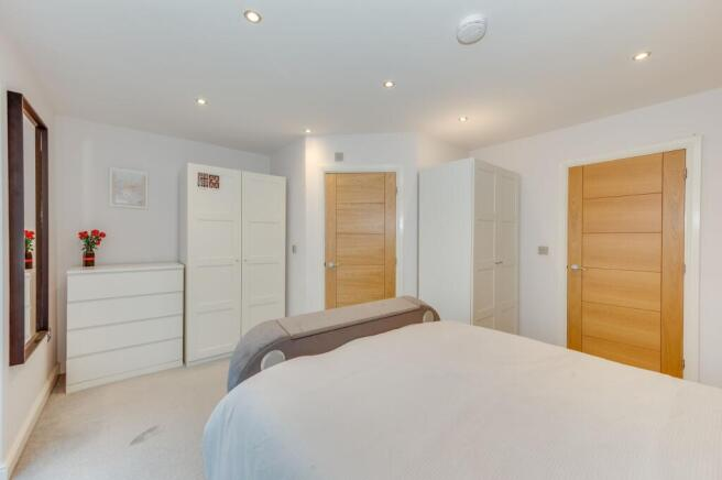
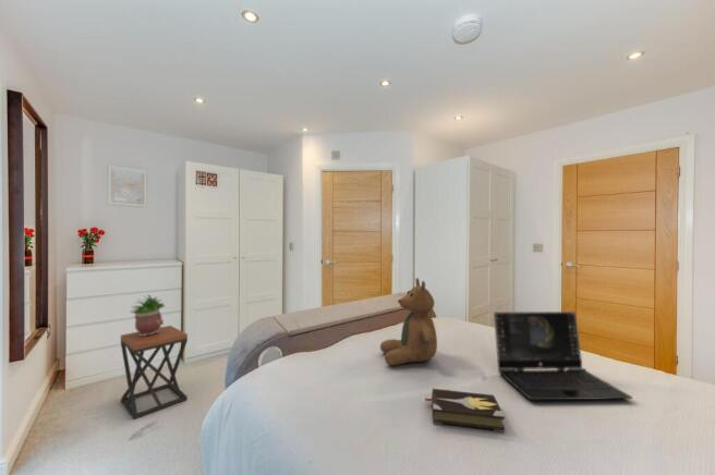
+ potted plant (146, 314)
+ teddy bear (408, 318)
+ laptop (555, 352)
+ stool (154, 367)
+ hardback book (464, 406)
